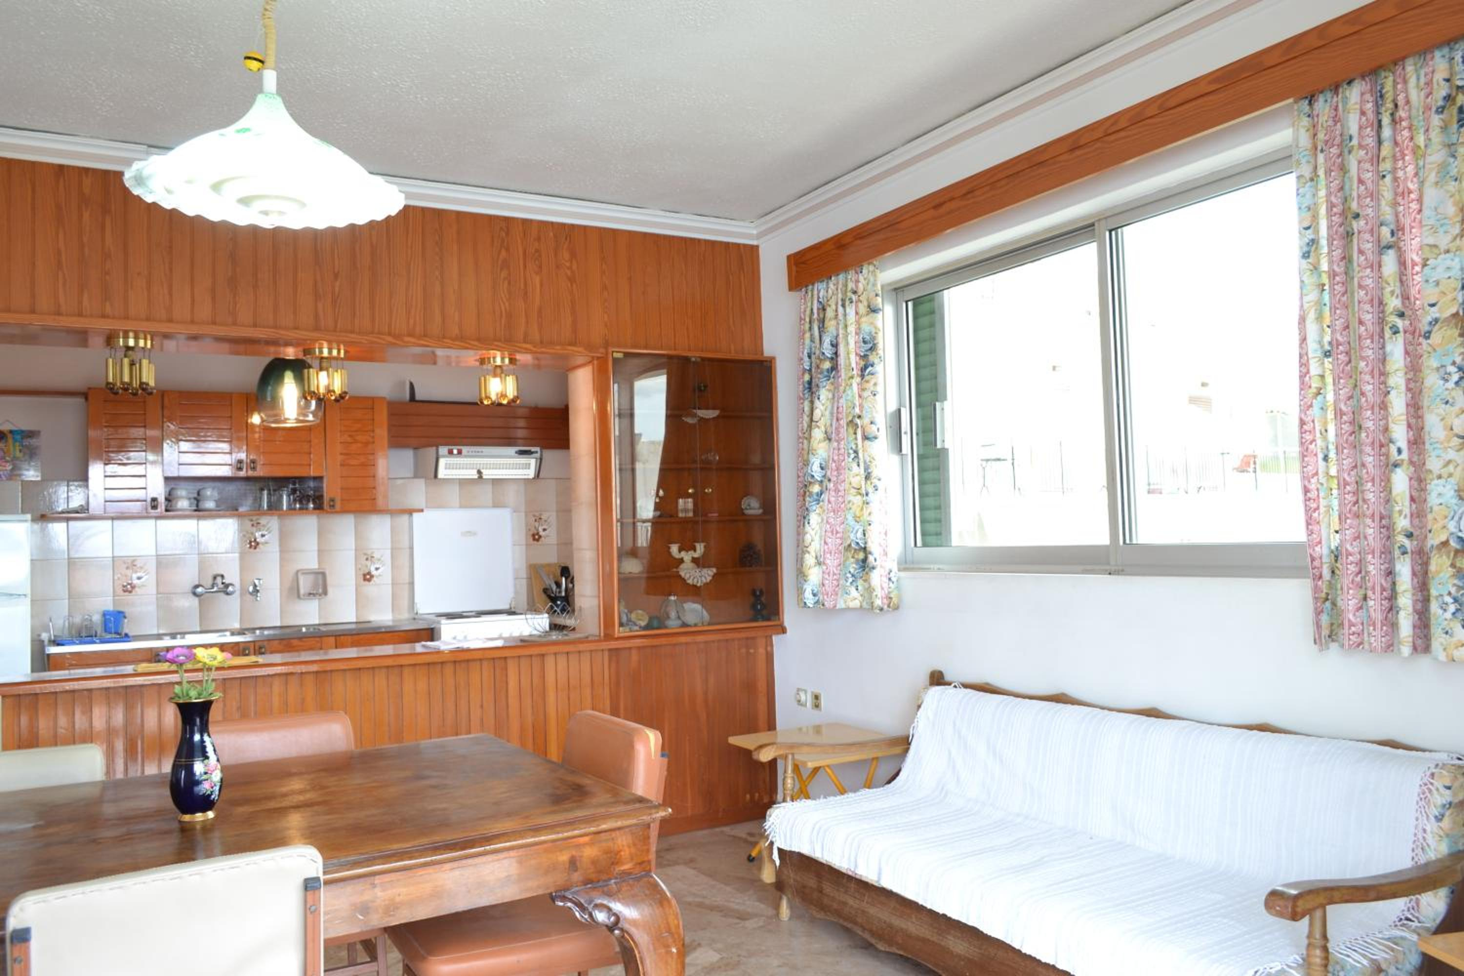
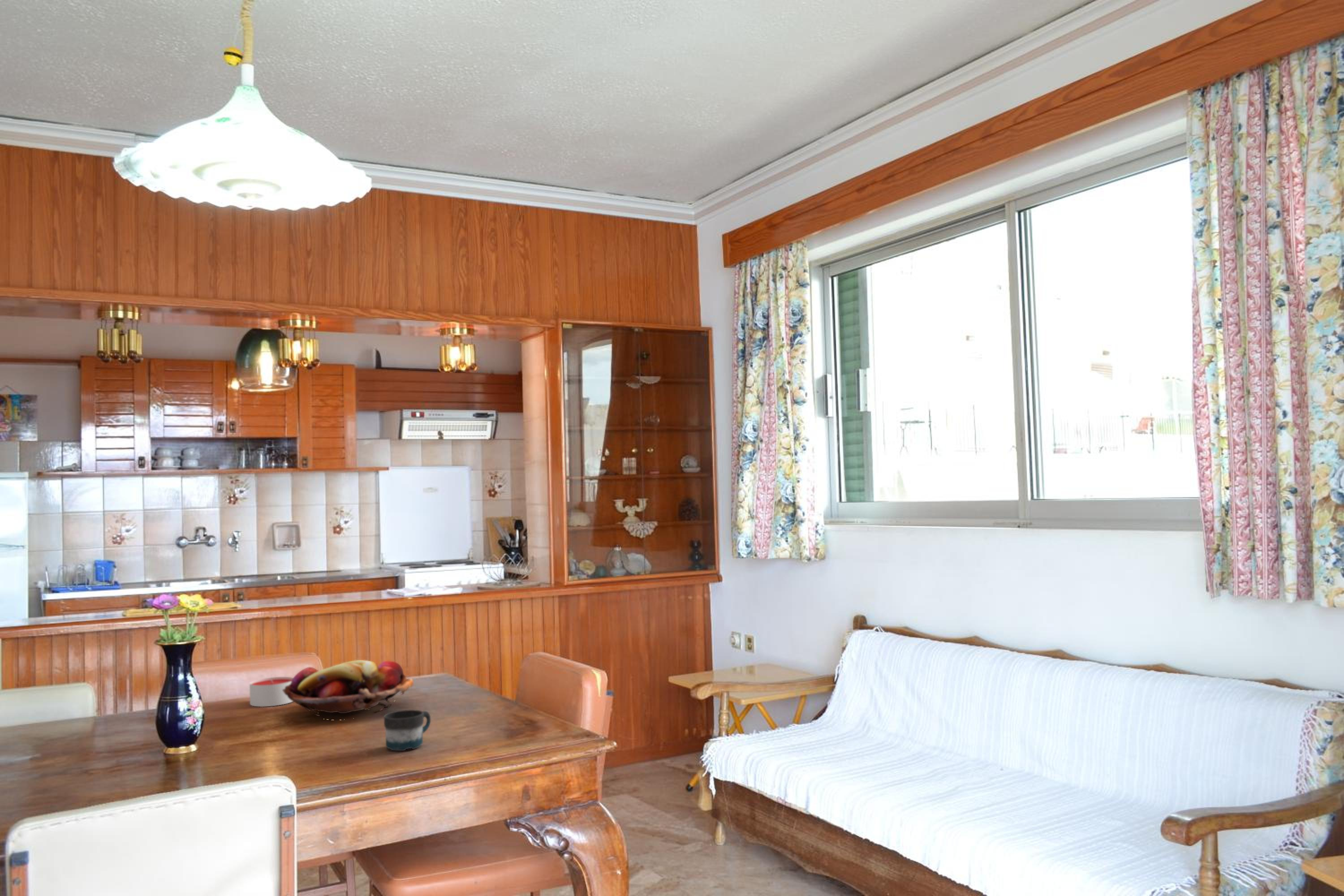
+ mug (405, 729)
+ fruit basket (352, 685)
+ candle (272, 690)
